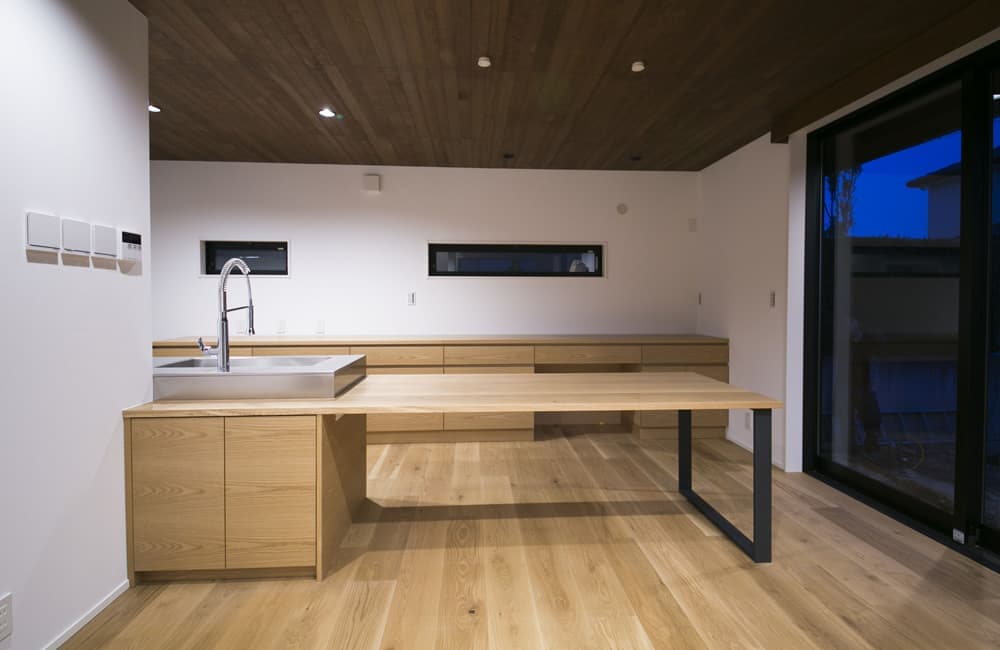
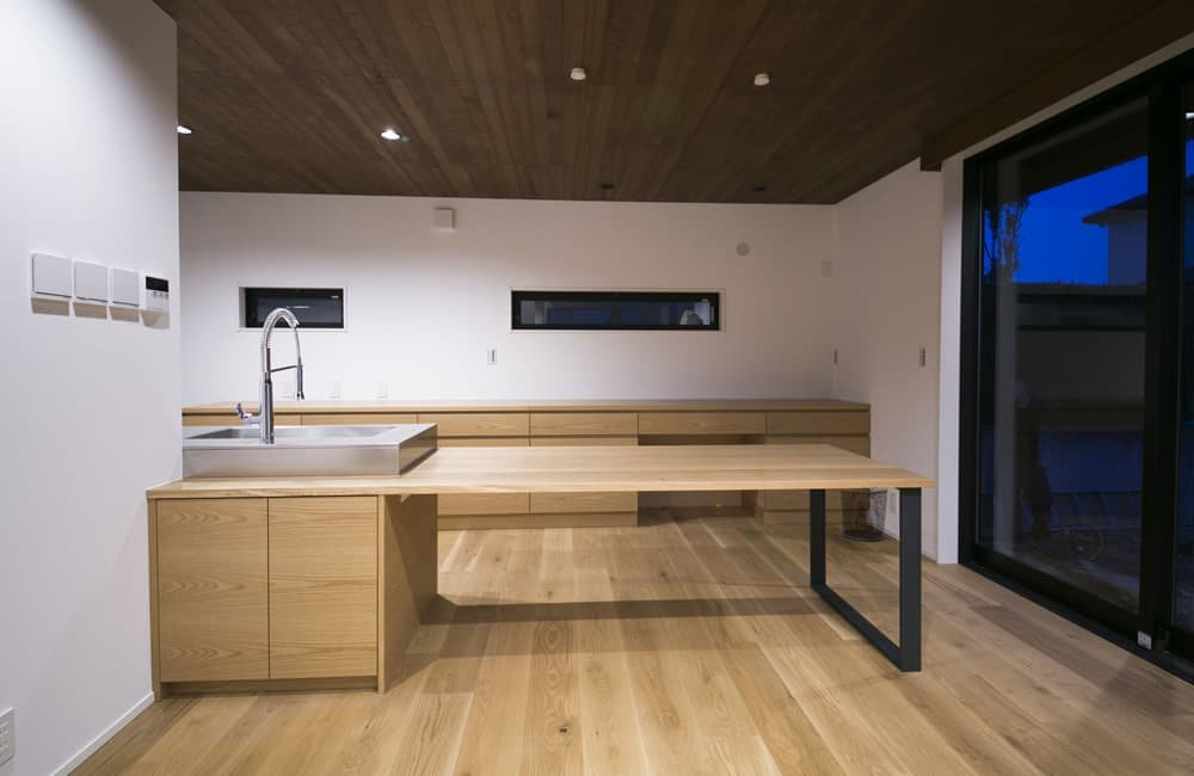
+ waste bin (862, 511)
